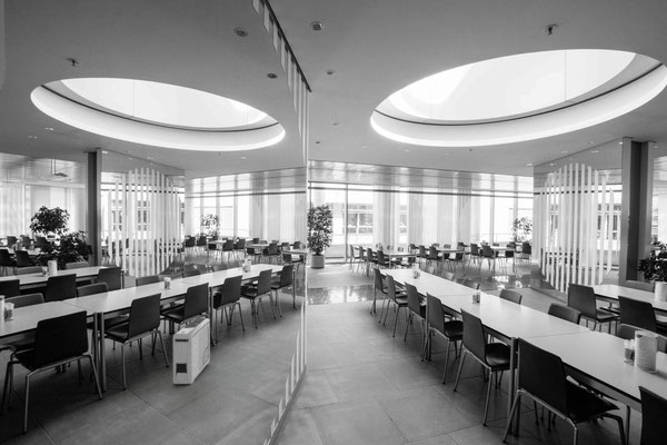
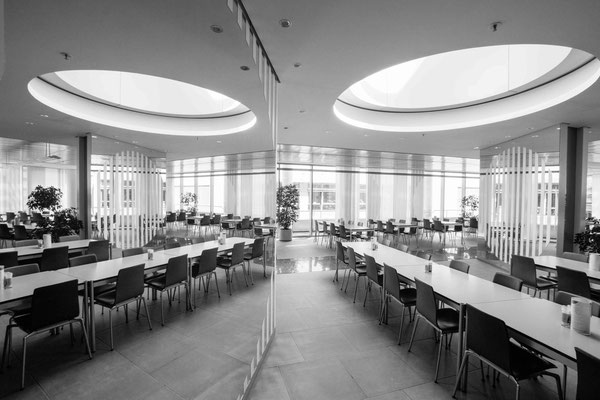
- air purifier (192, 348)
